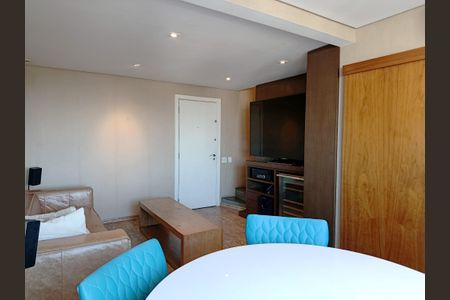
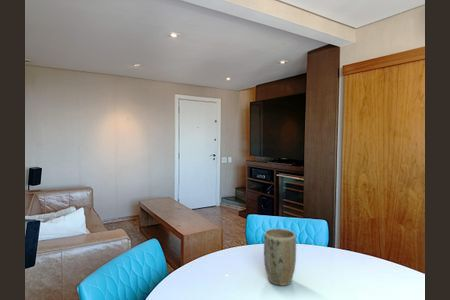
+ plant pot (279, 256)
